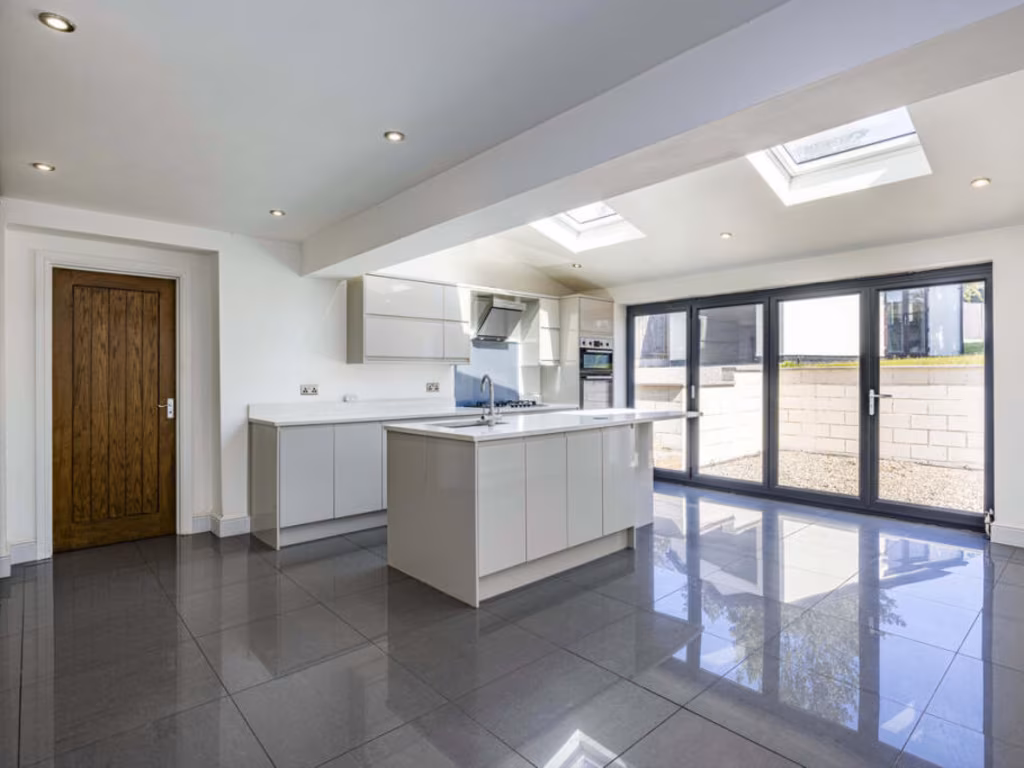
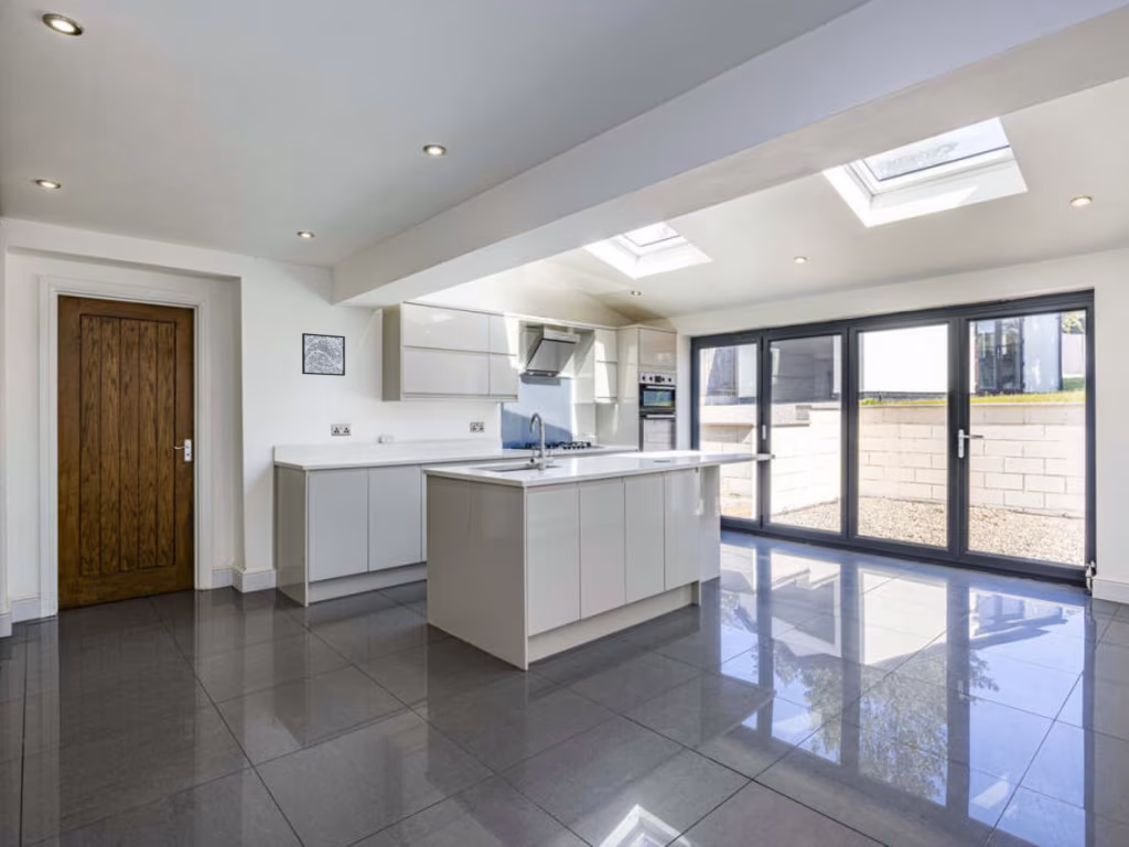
+ wall art (323, 354)
